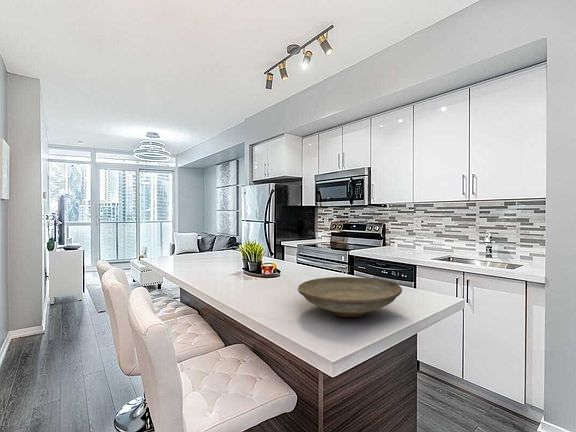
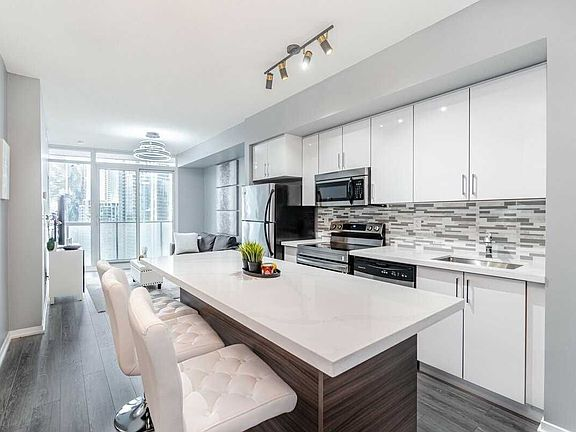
- decorative bowl (348, 298)
